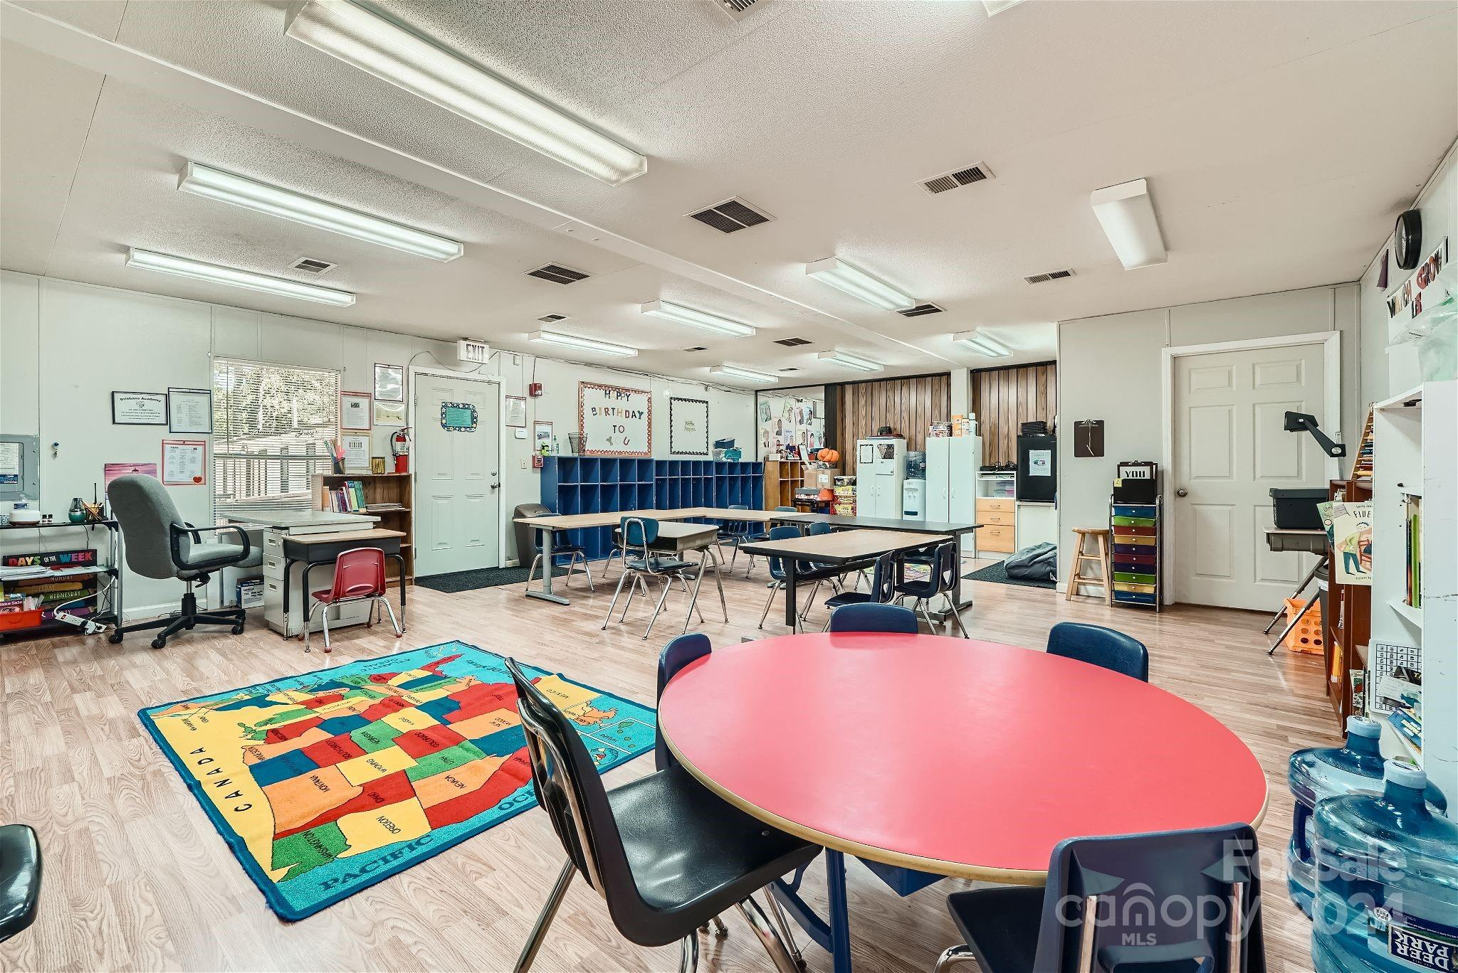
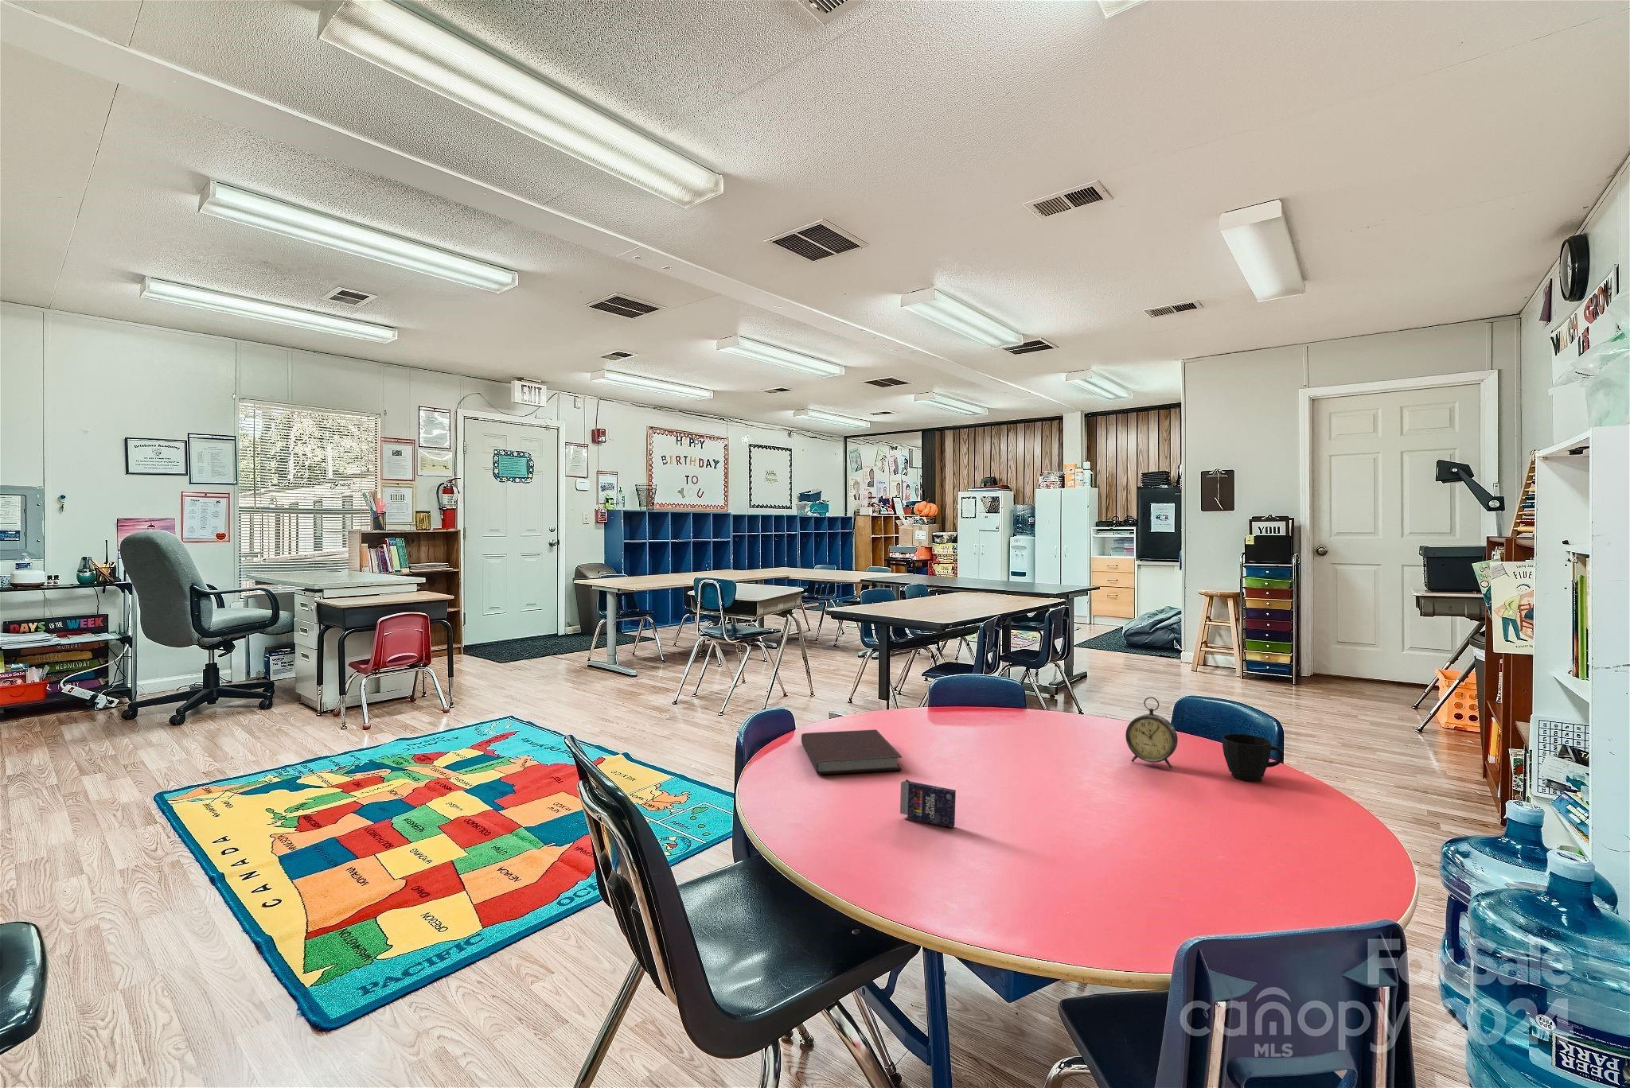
+ notebook (849, 750)
+ alarm clock (1151, 730)
+ crayon box (927, 801)
+ cup (1249, 759)
